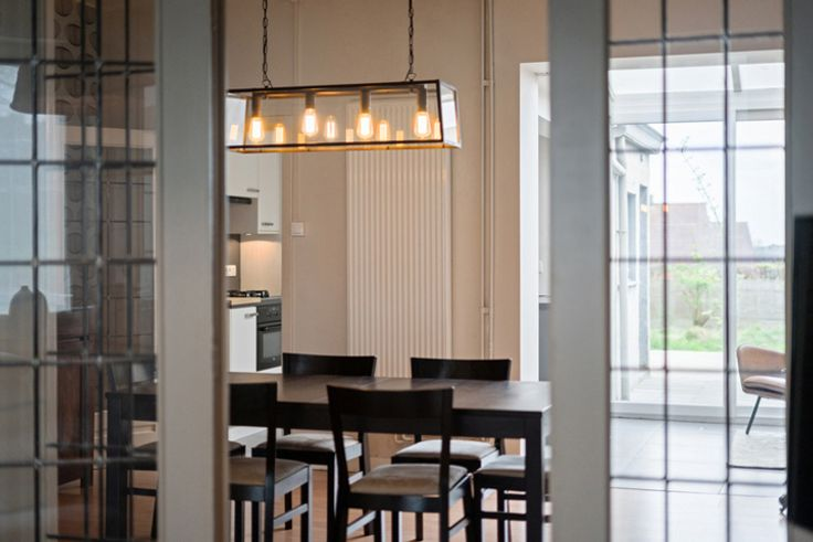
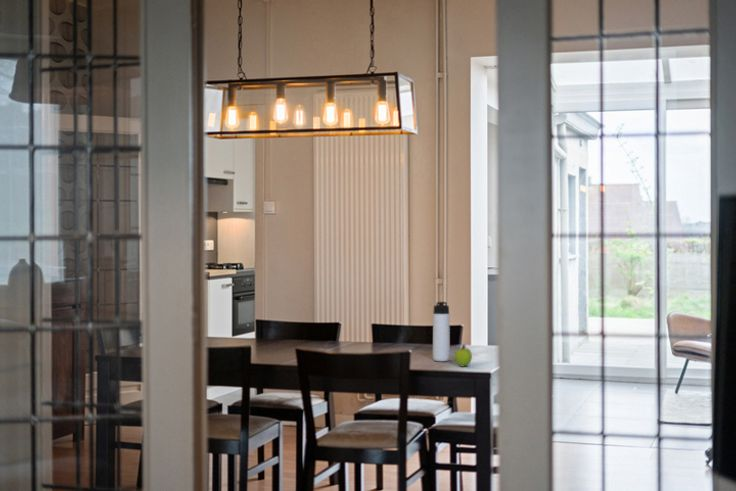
+ fruit (463, 355)
+ thermos bottle (441, 331)
